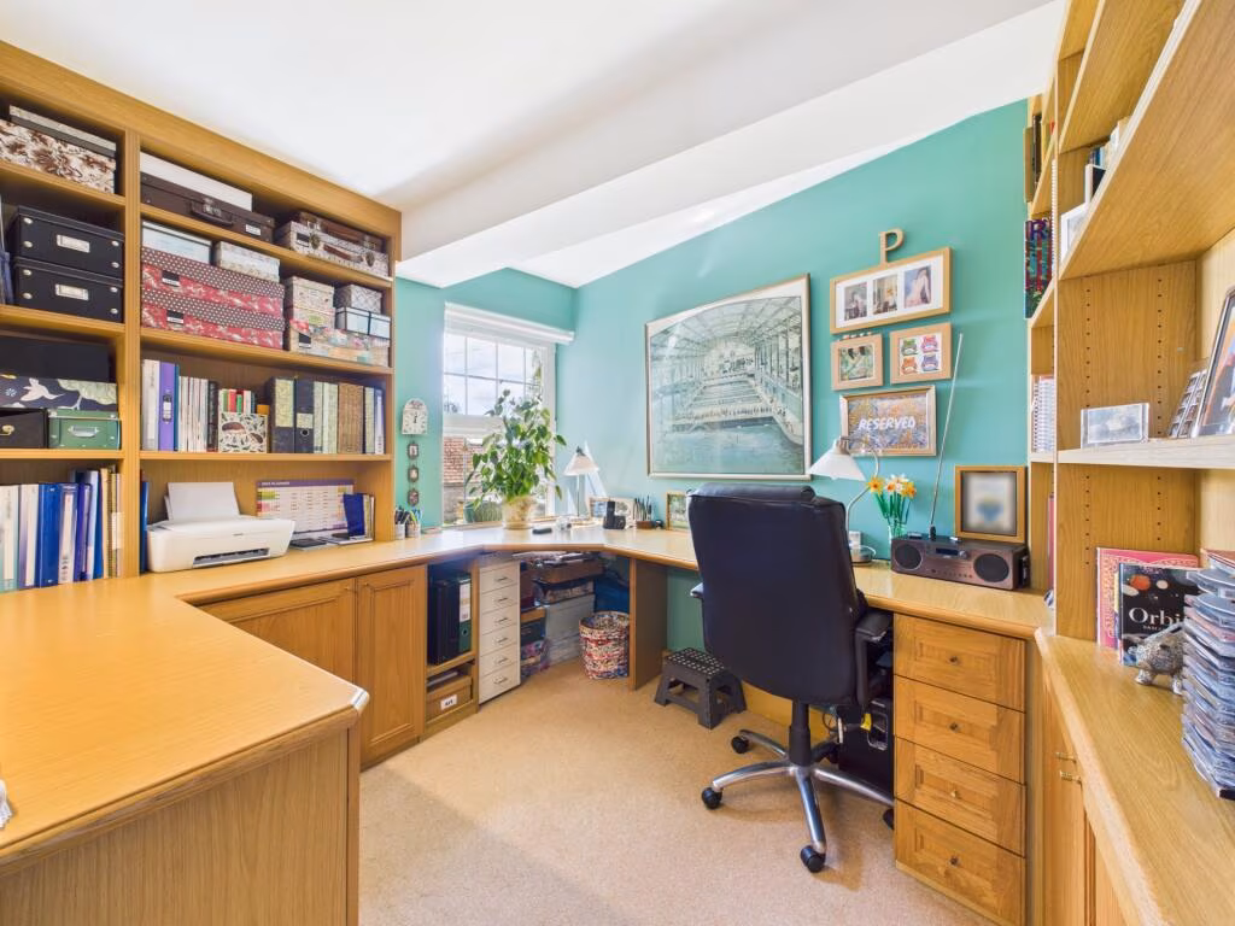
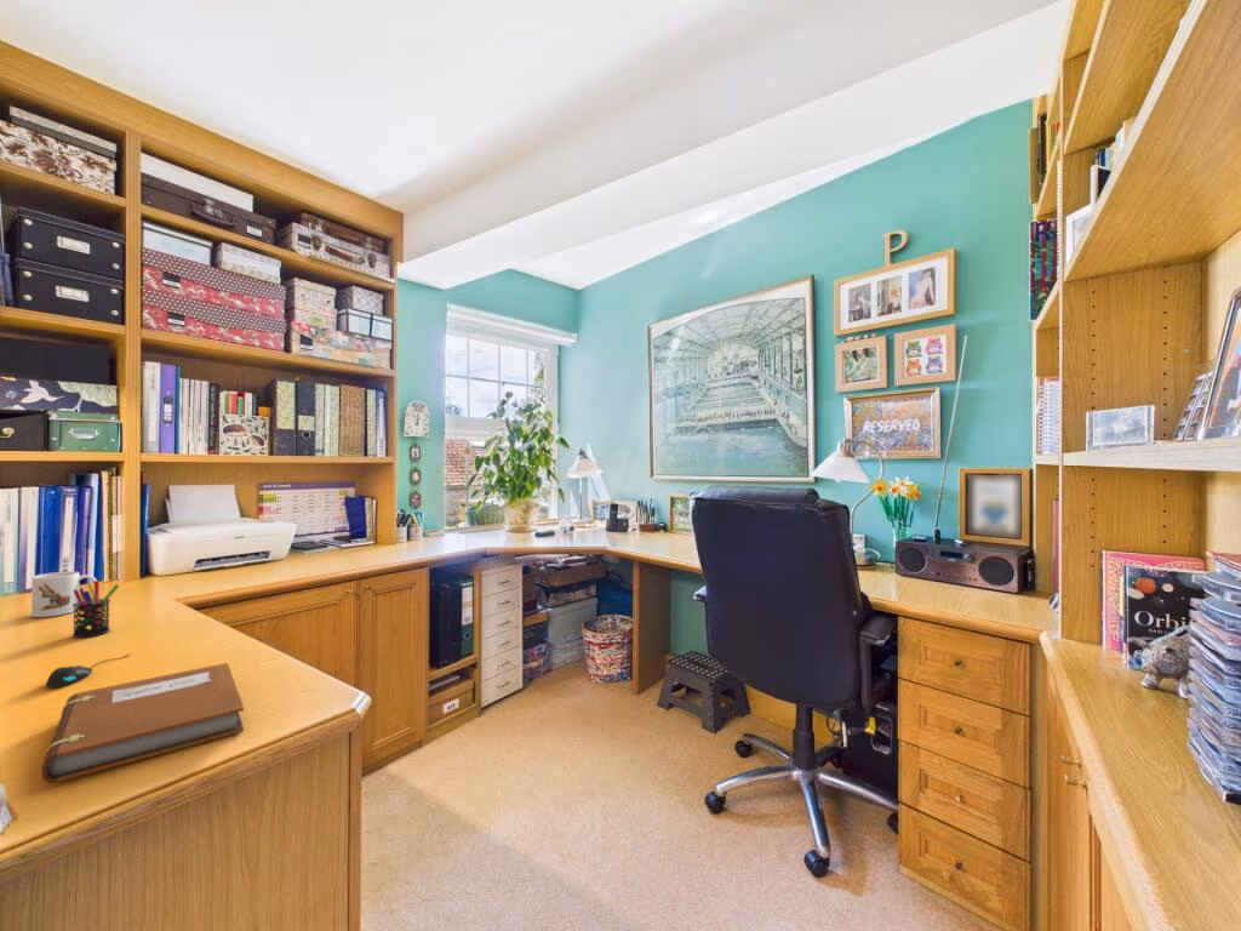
+ notebook (151, 710)
+ pen holder (96, 605)
+ mug (65, 592)
+ mouse (93, 664)
